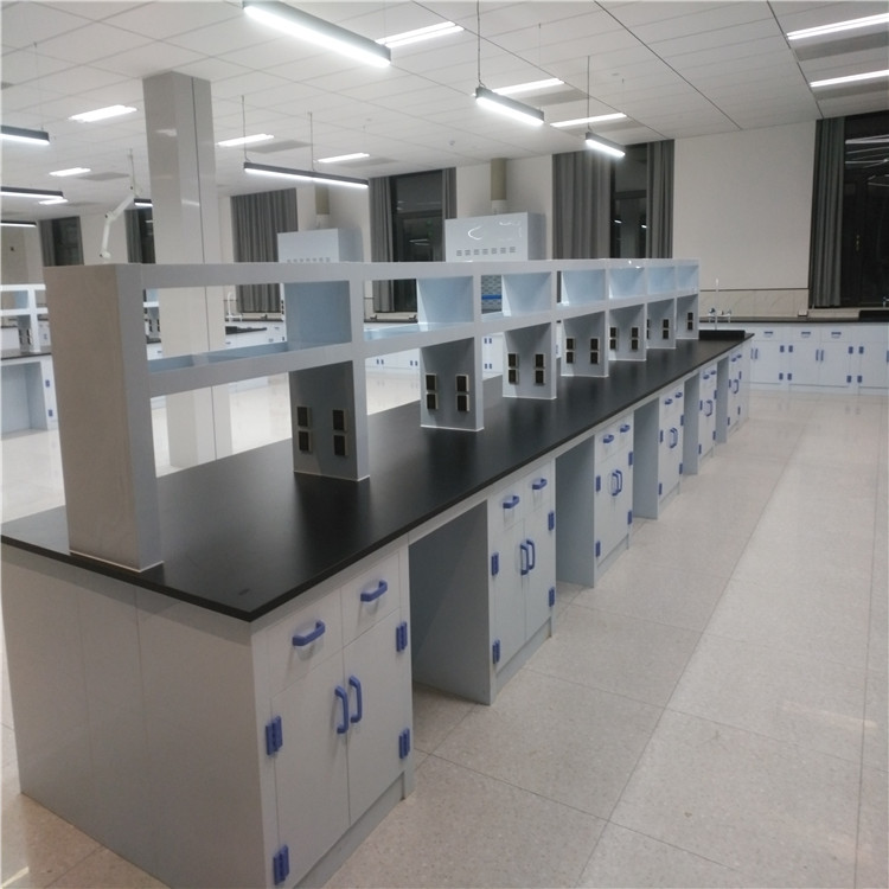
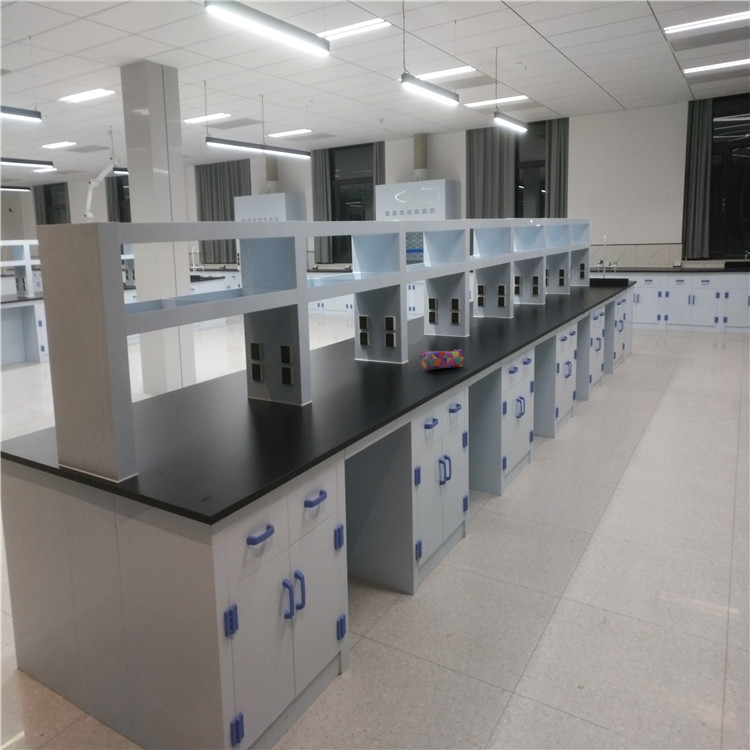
+ pencil case (442, 359)
